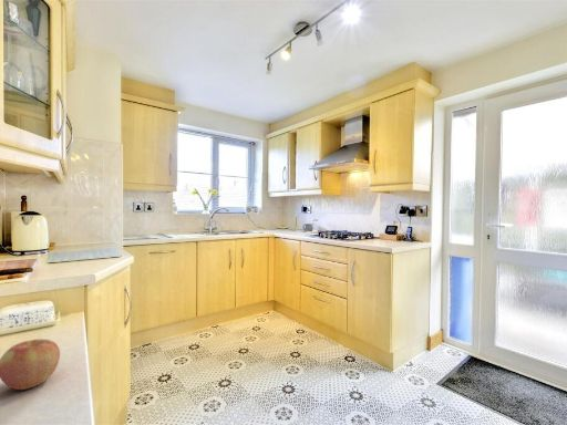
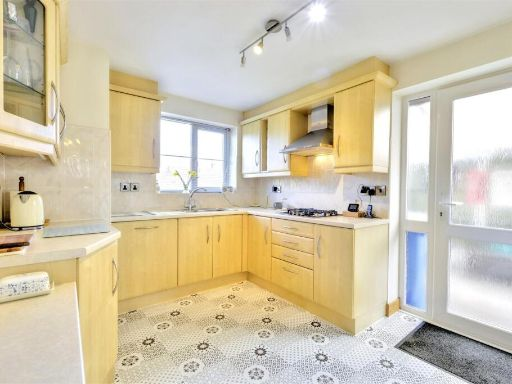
- apple (30, 363)
